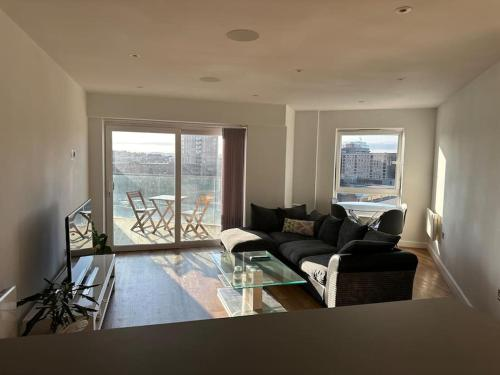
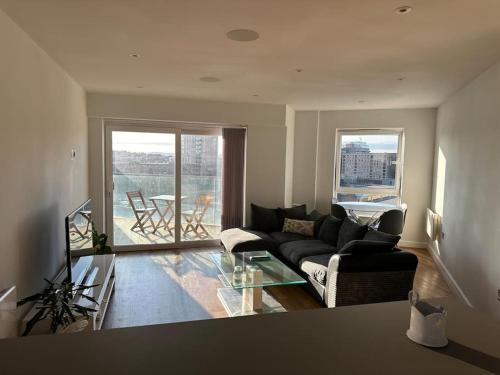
+ tea glass holder (426, 311)
